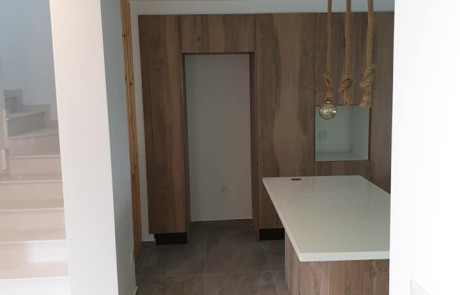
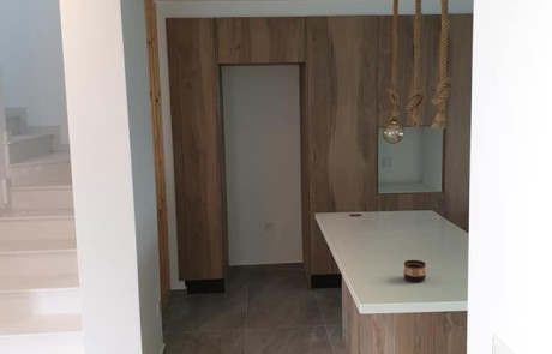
+ cup (415, 270)
